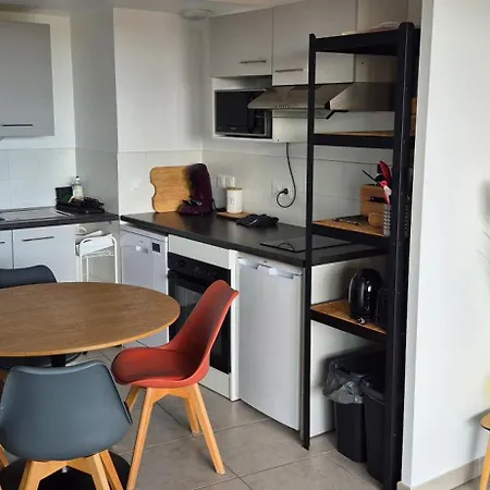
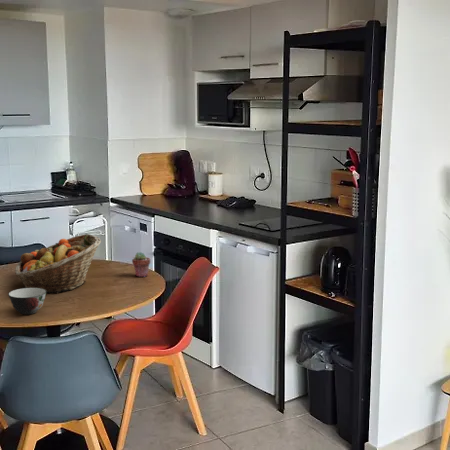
+ fruit basket (58, 261)
+ potted succulent (141, 263)
+ soup bowl (28, 302)
